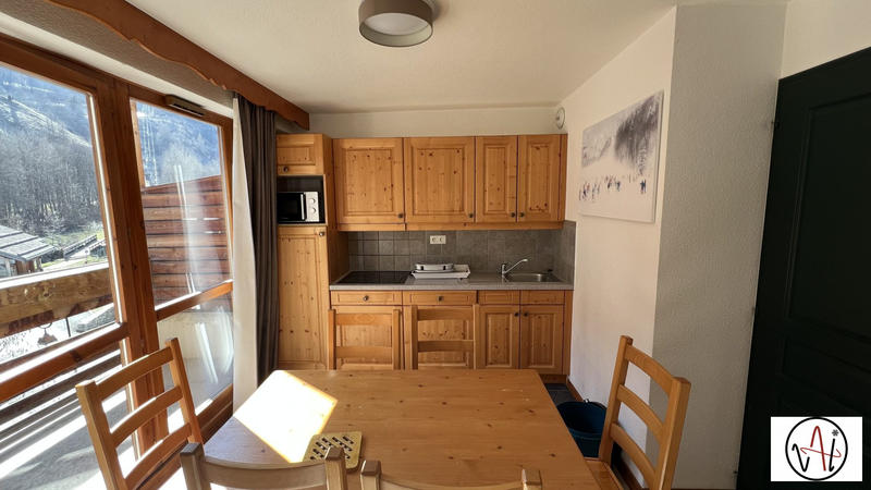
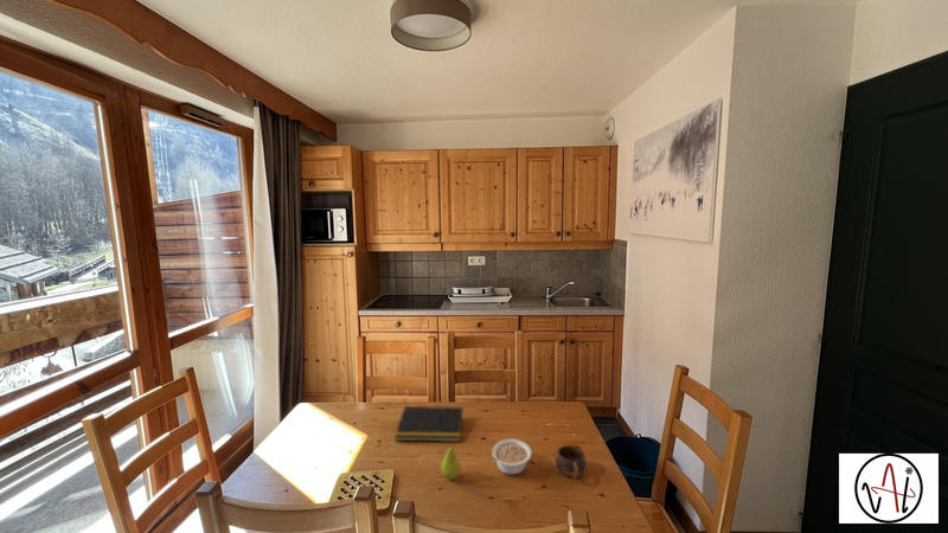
+ cup (570, 463)
+ notepad (430, 423)
+ legume (511, 457)
+ fruit (450, 458)
